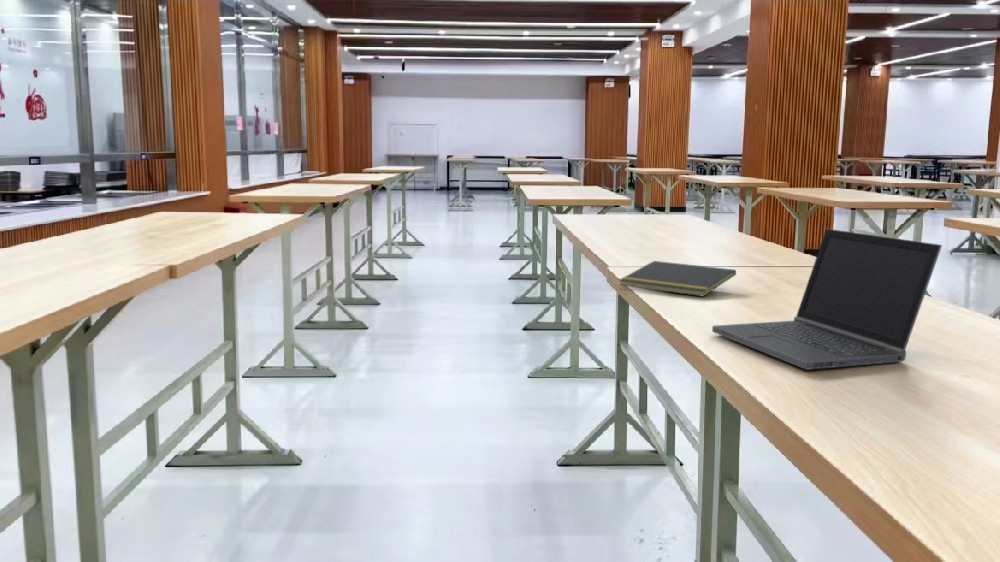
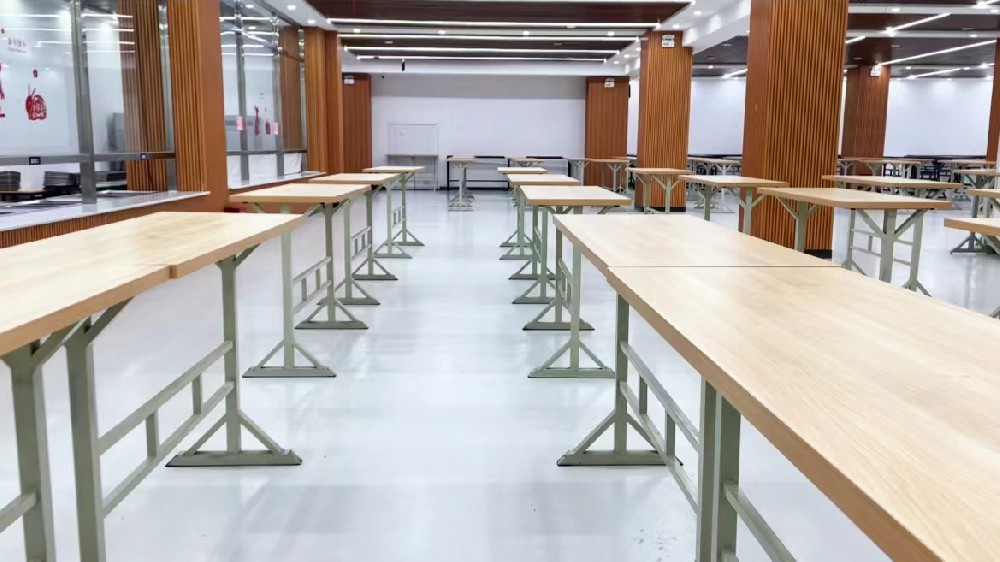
- notepad (676, 277)
- laptop computer (818, 292)
